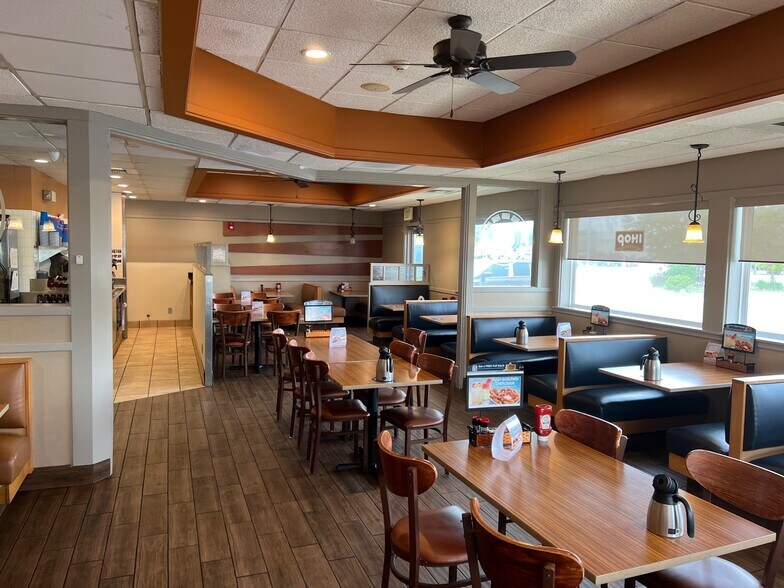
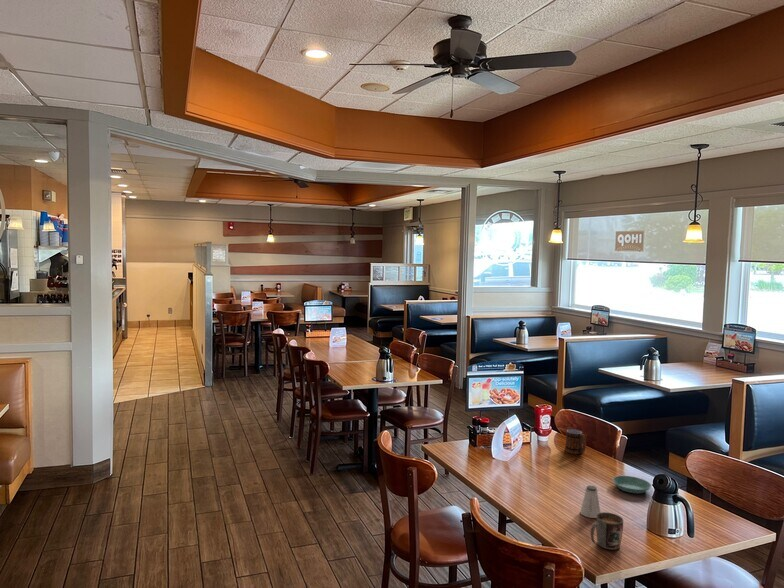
+ mug (605, 532)
+ saltshaker (591, 500)
+ saucer (631, 485)
+ mug (576, 441)
